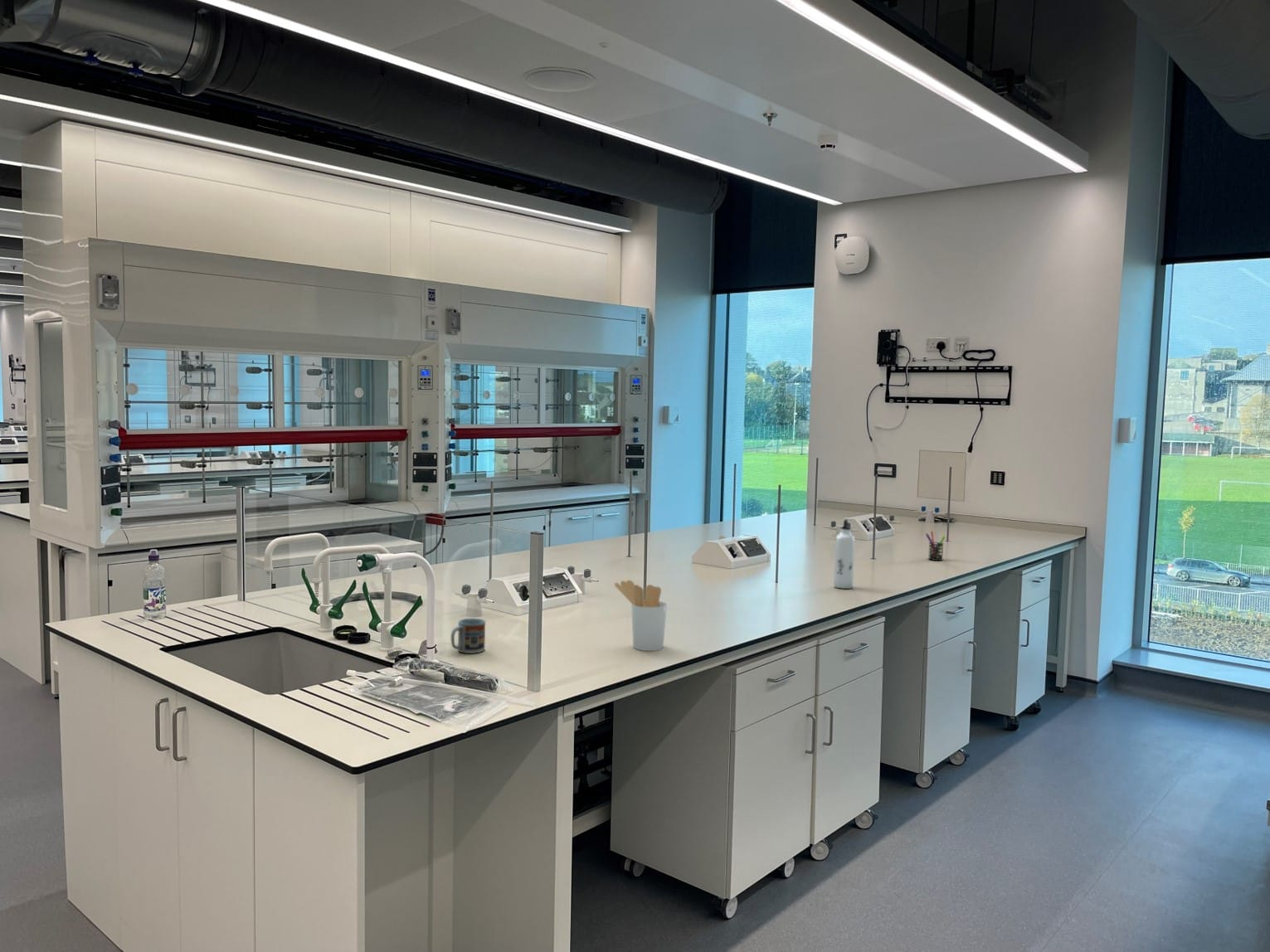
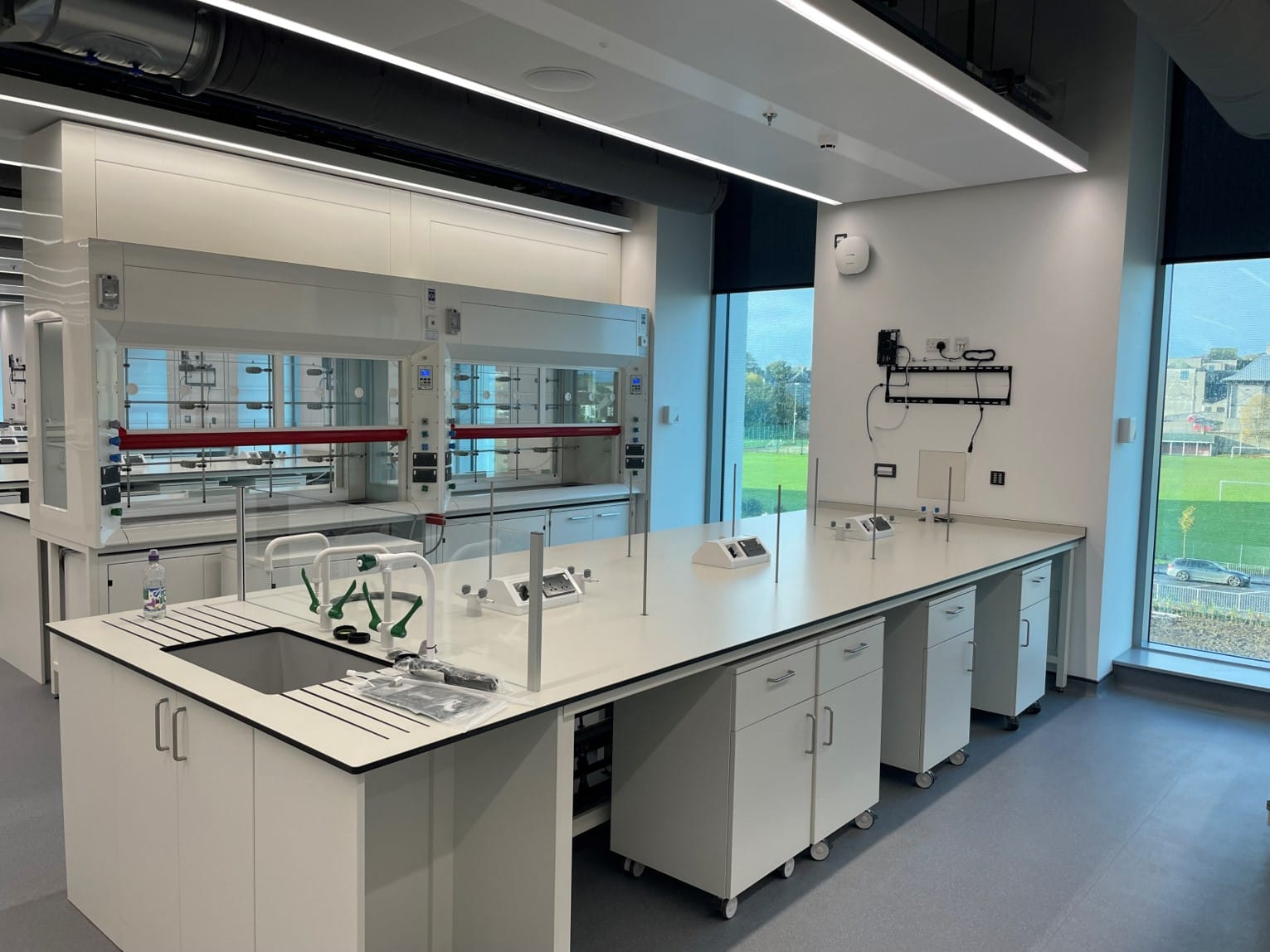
- pen holder (937, 545)
- water bottle (844, 553)
- cup (467, 636)
- utensil holder (640, 613)
